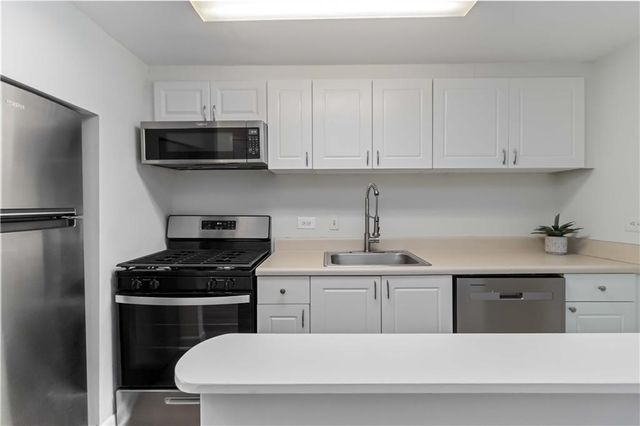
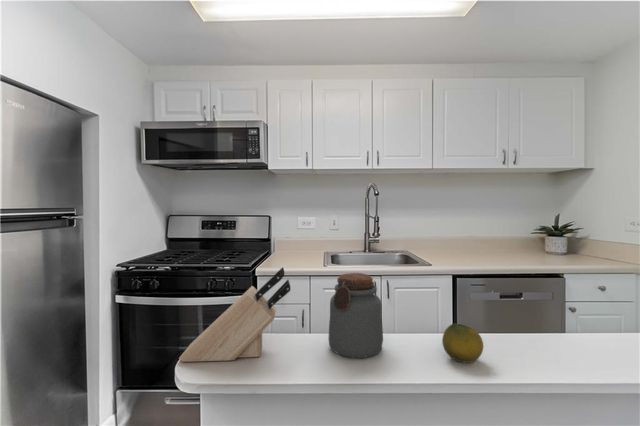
+ knife block (238, 310)
+ fruit (462, 342)
+ jar (355, 311)
